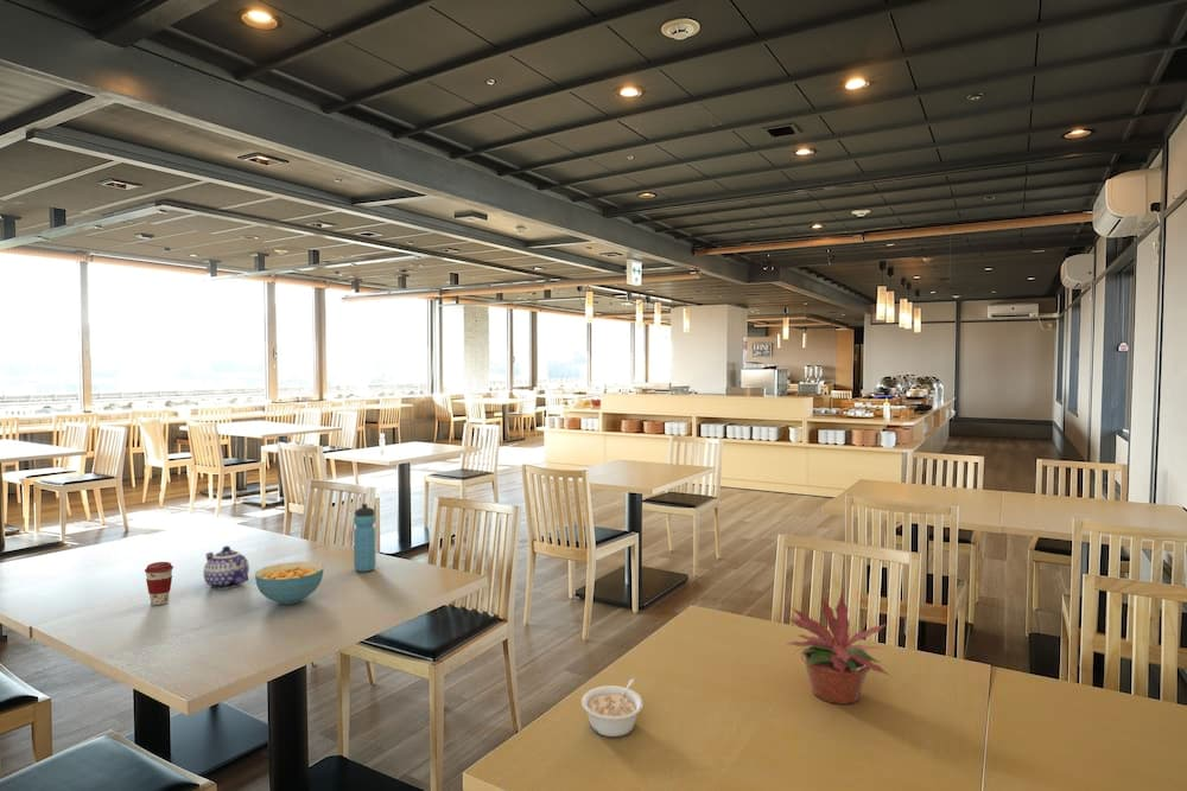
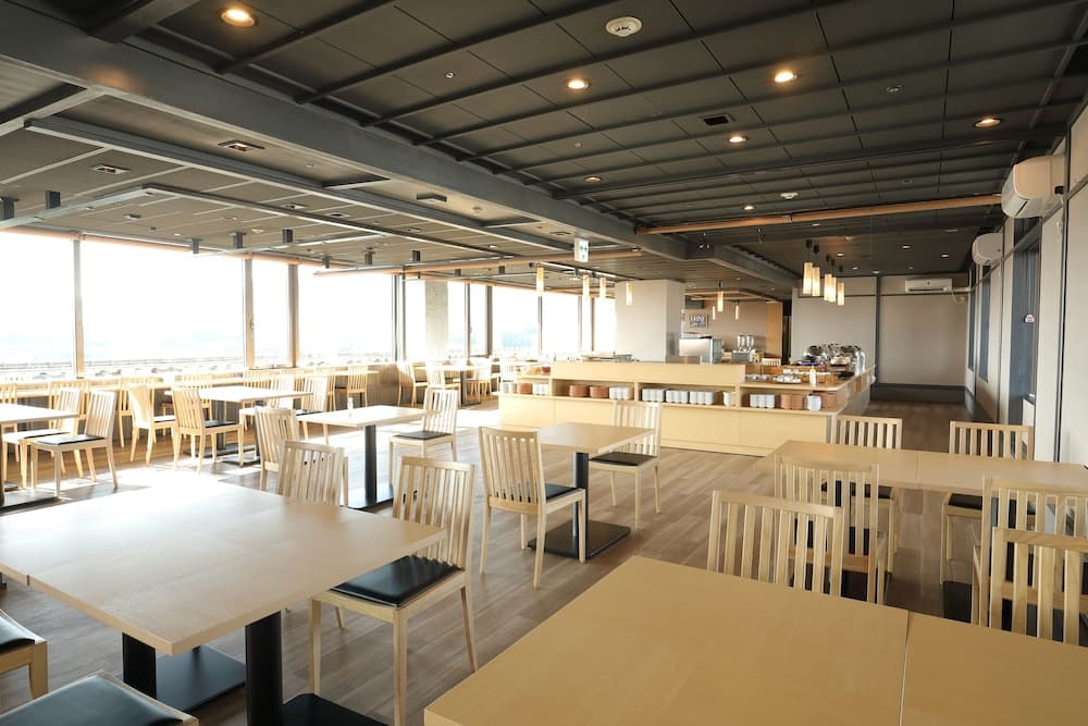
- teapot (227, 566)
- coffee cup (159, 583)
- water bottle (364, 536)
- cereal bowl (290, 585)
- potted plant (836, 646)
- legume (611, 709)
